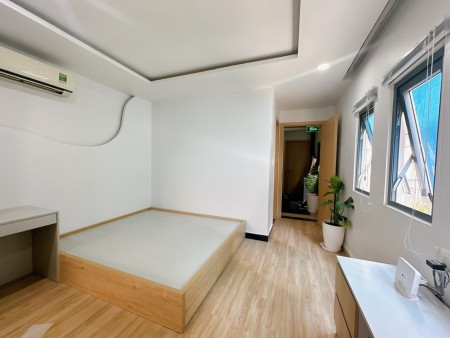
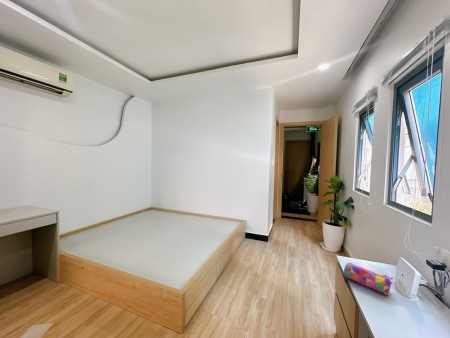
+ pencil case (366, 276)
